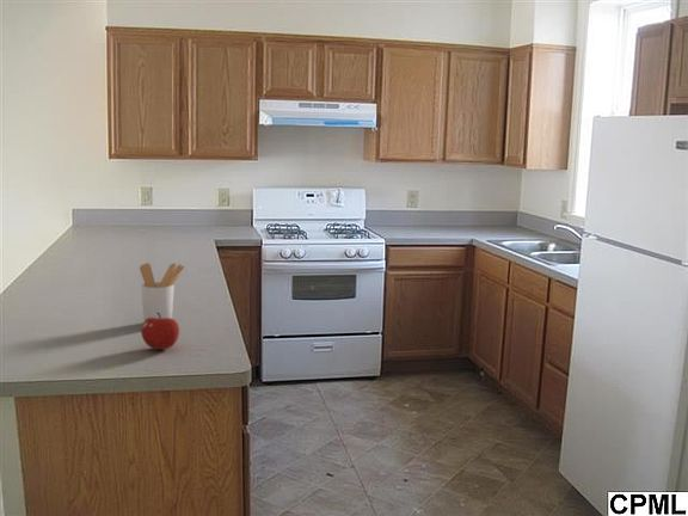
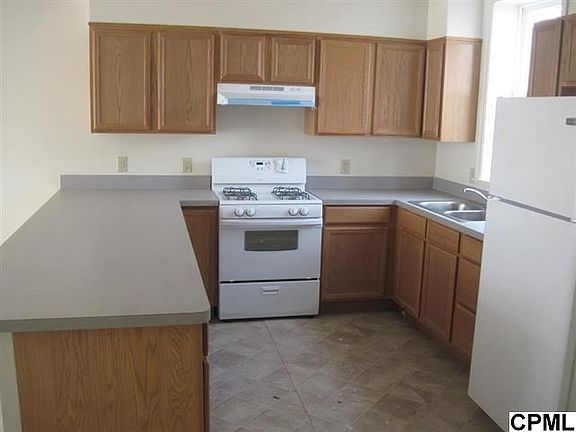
- utensil holder (164, 293)
- fruit (160, 330)
